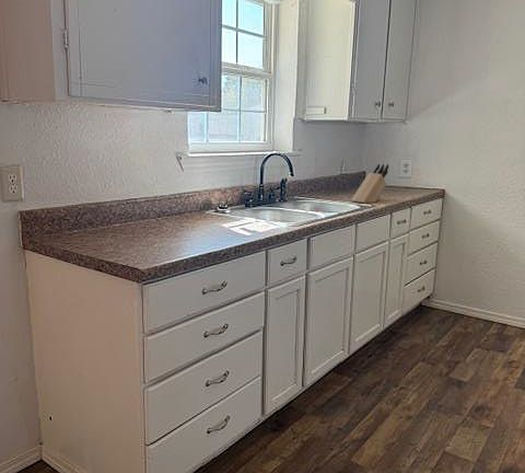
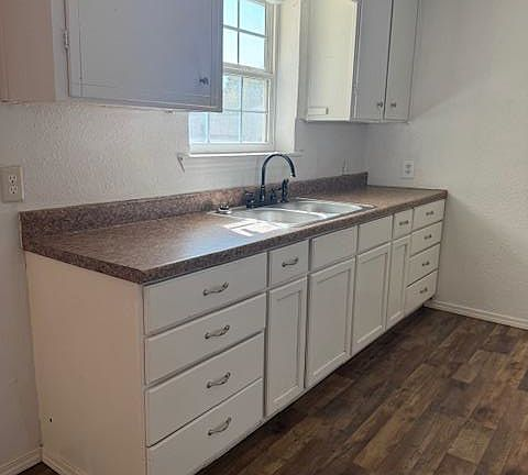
- knife block (371, 182)
